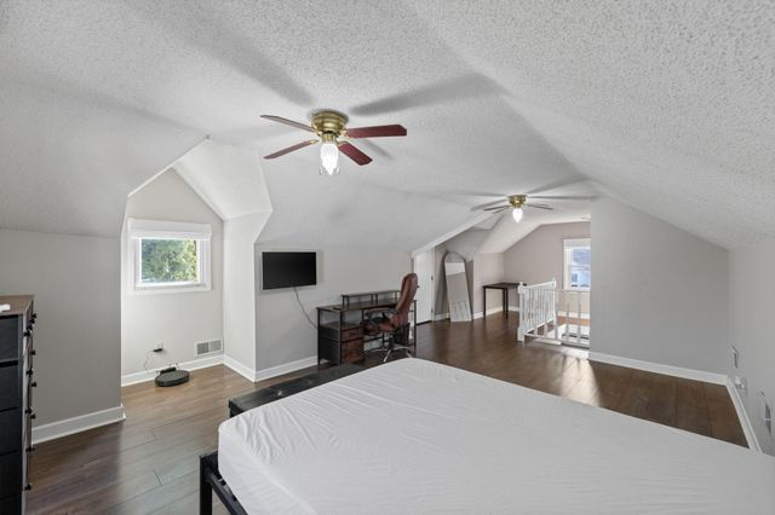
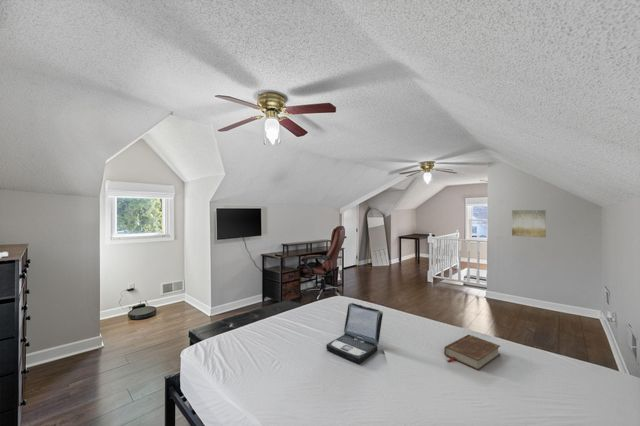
+ book (472, 350)
+ wall art (528, 223)
+ laptop (354, 329)
